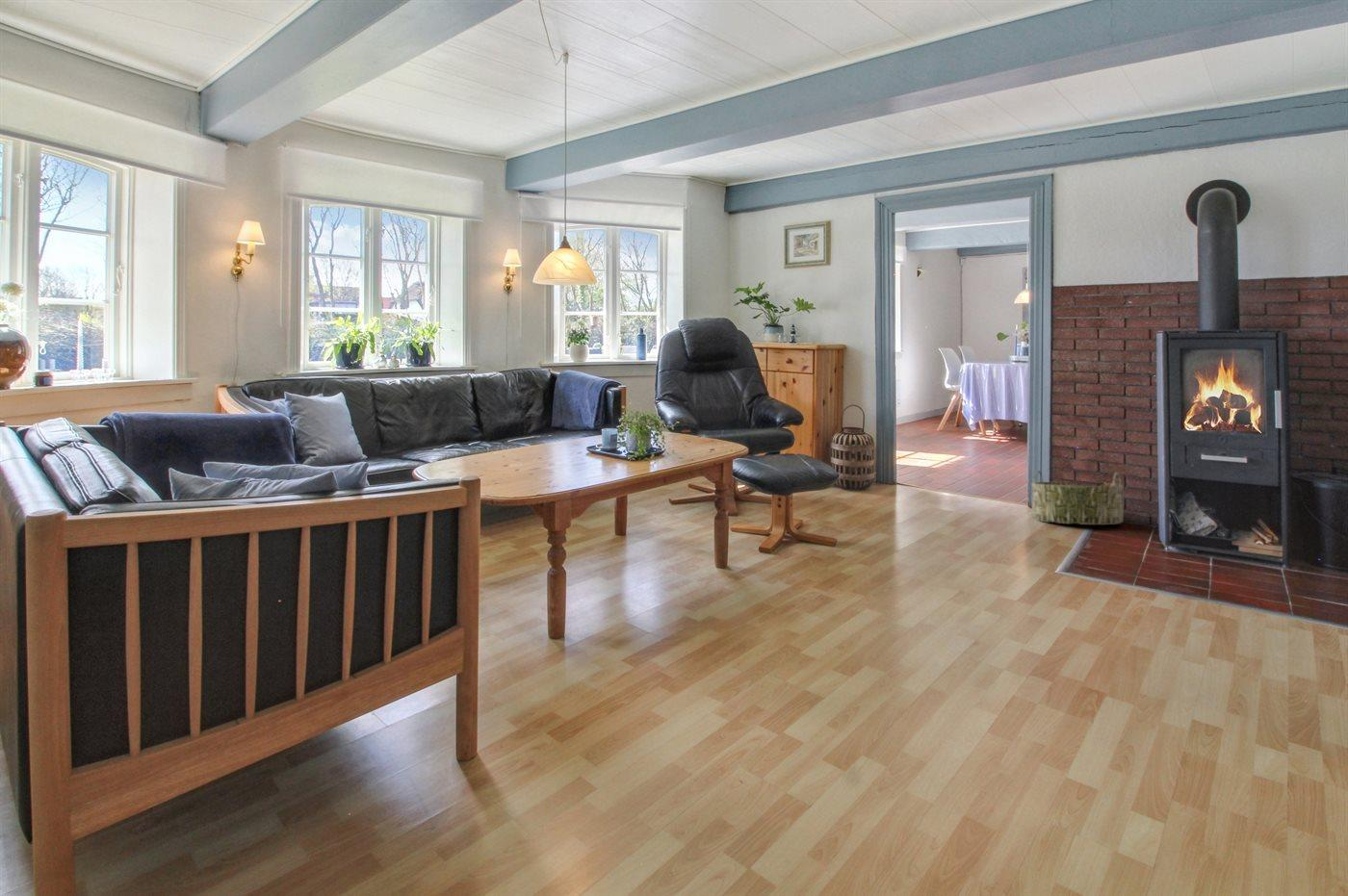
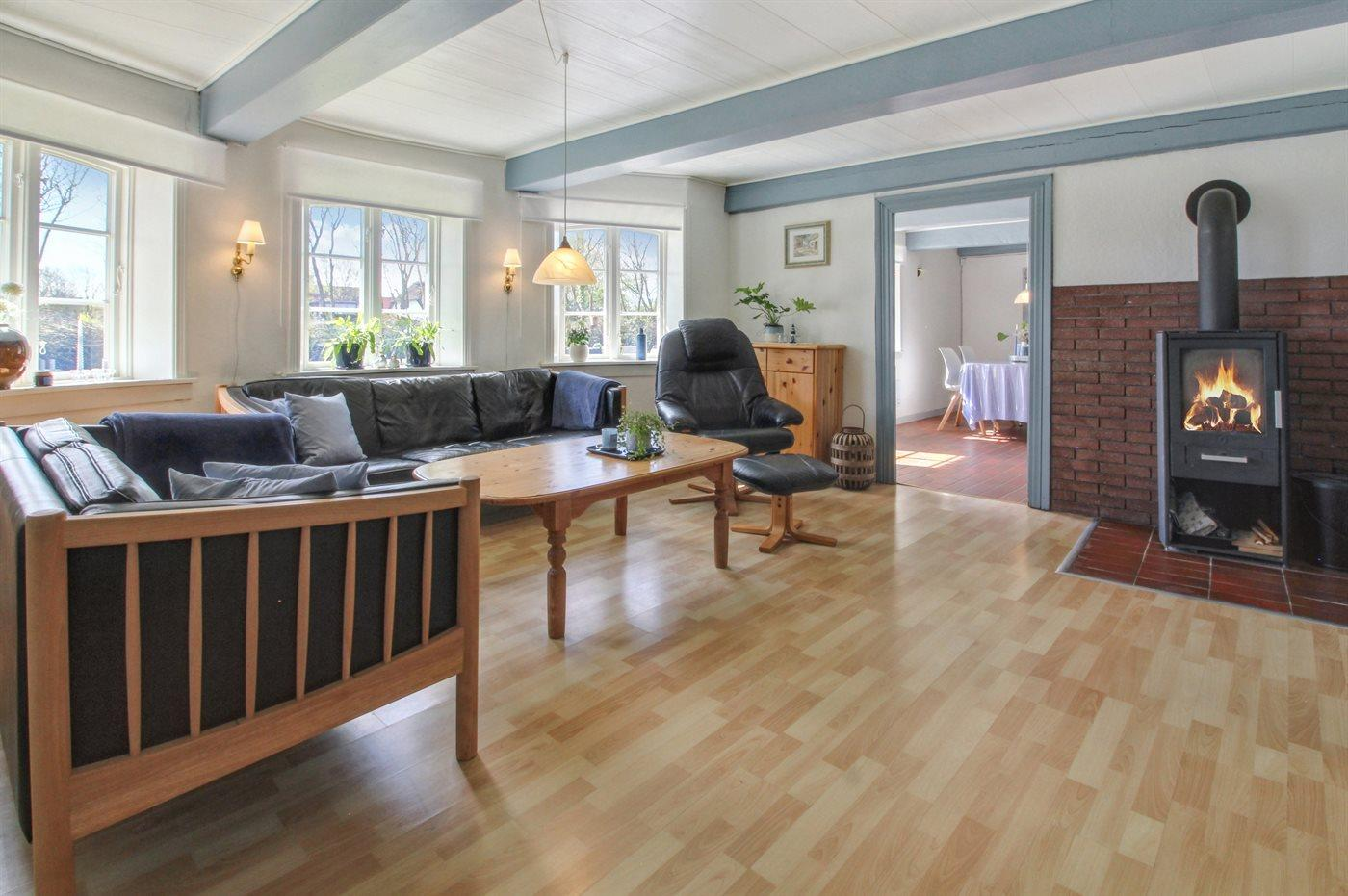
- basket (1076, 496)
